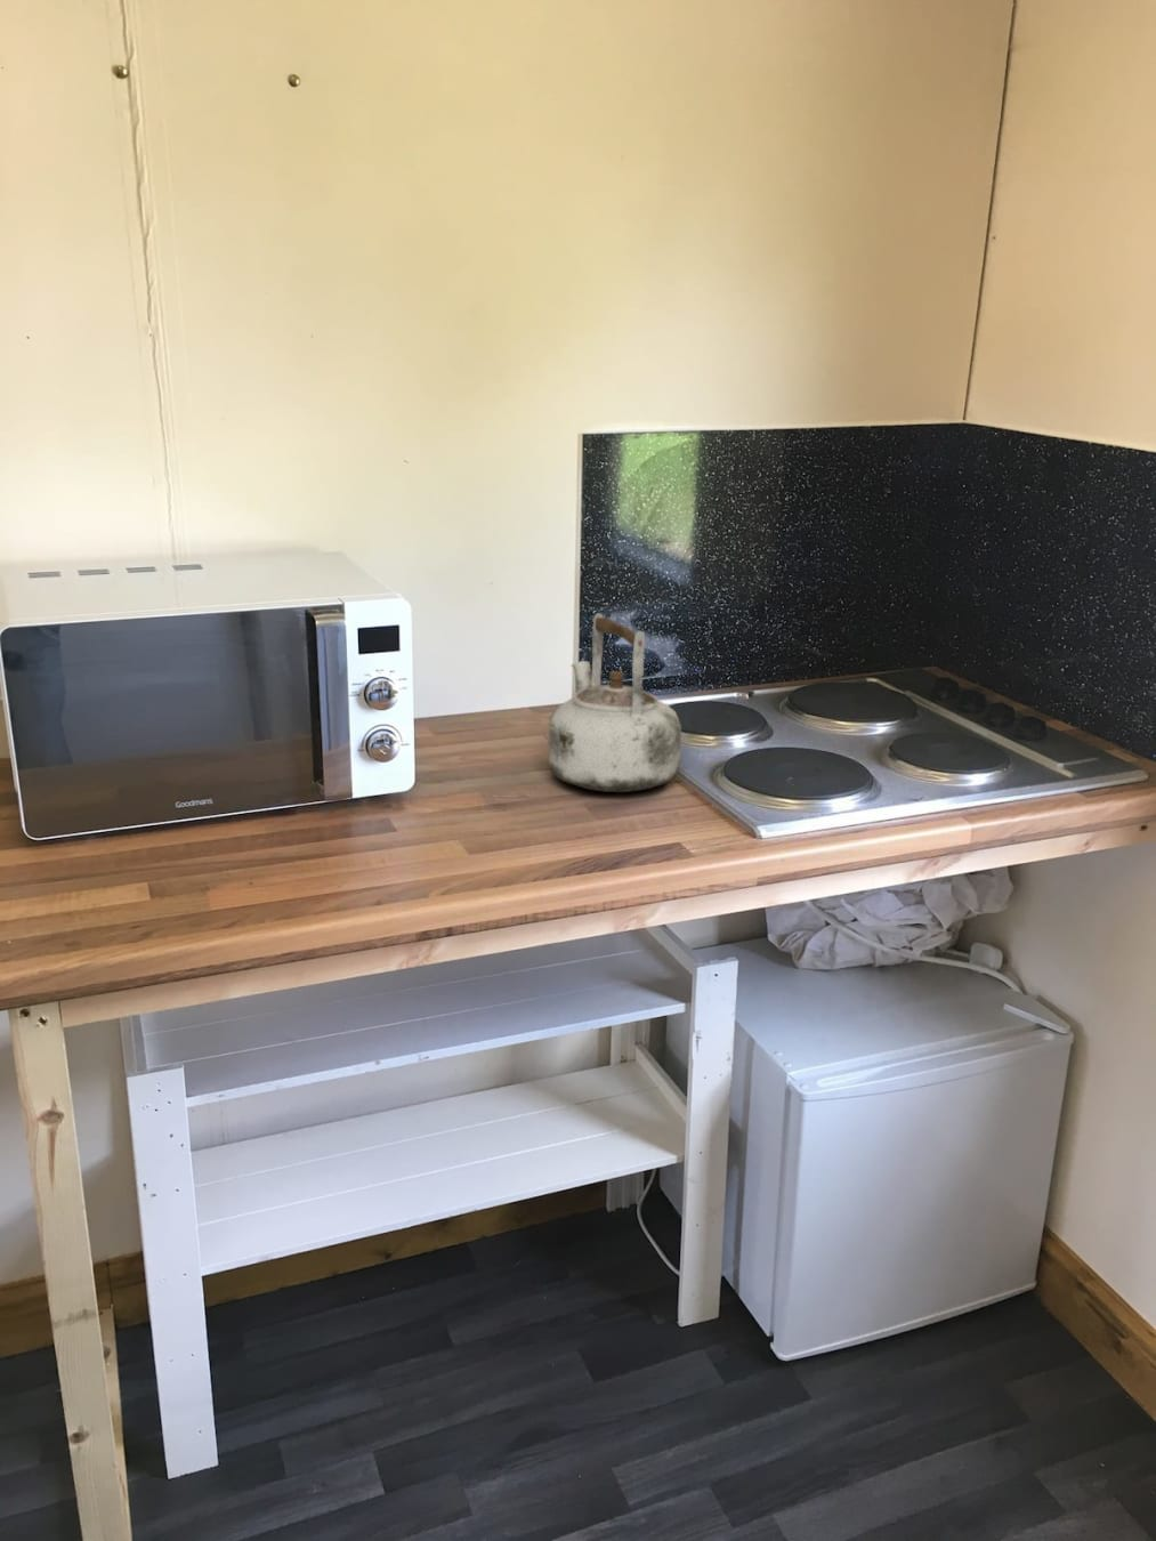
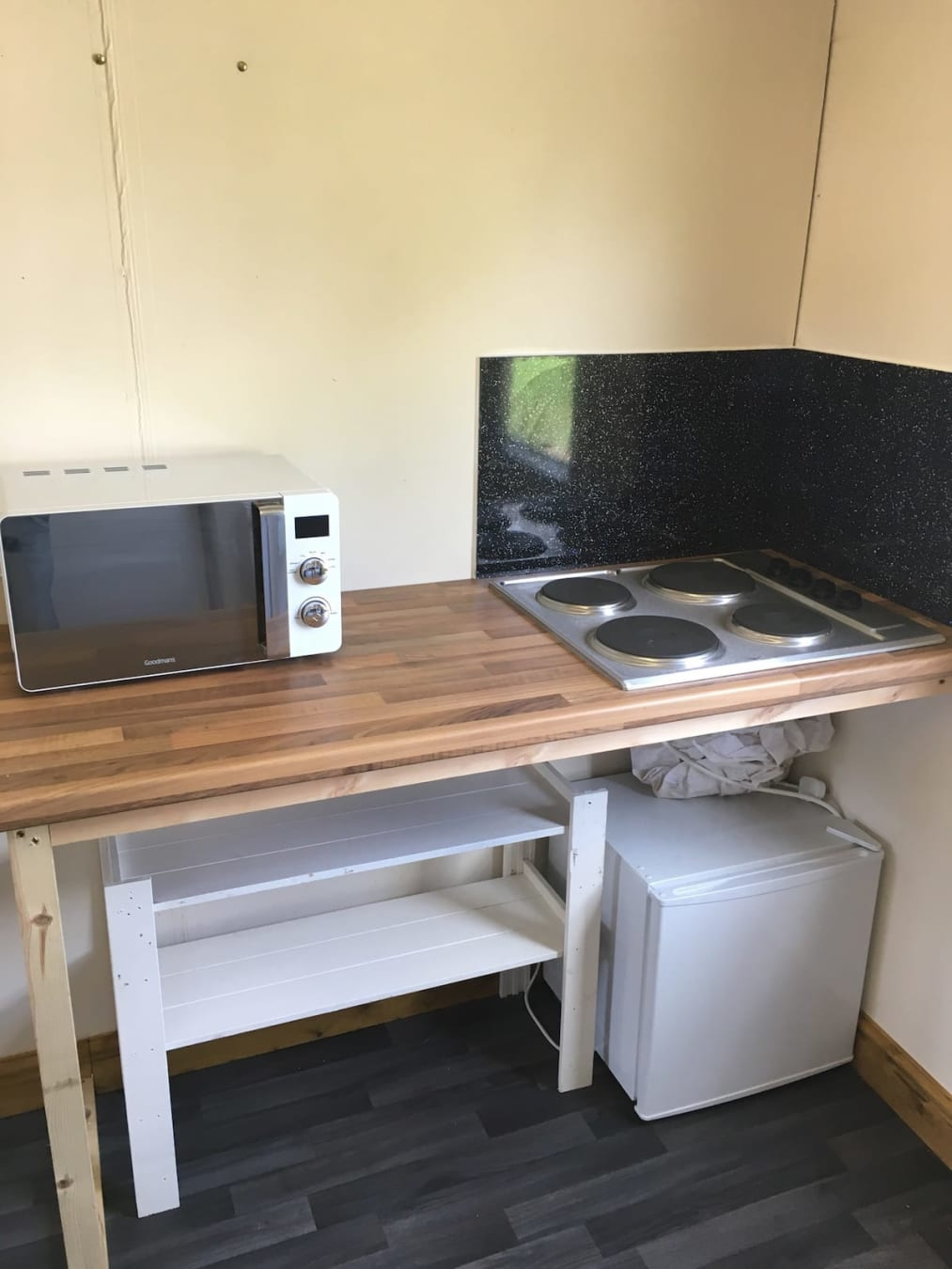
- kettle (608, 697)
